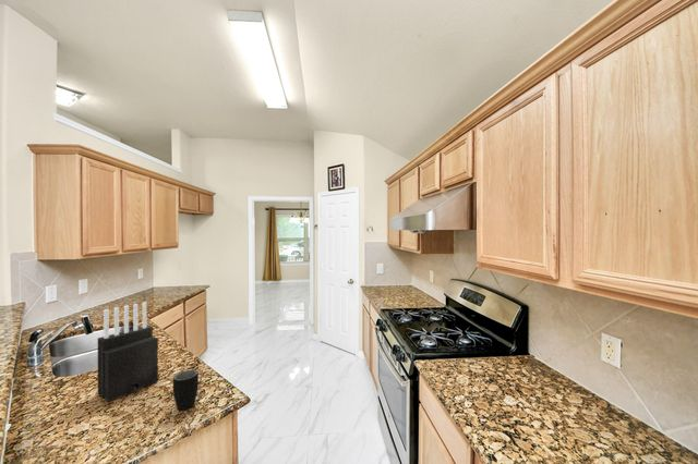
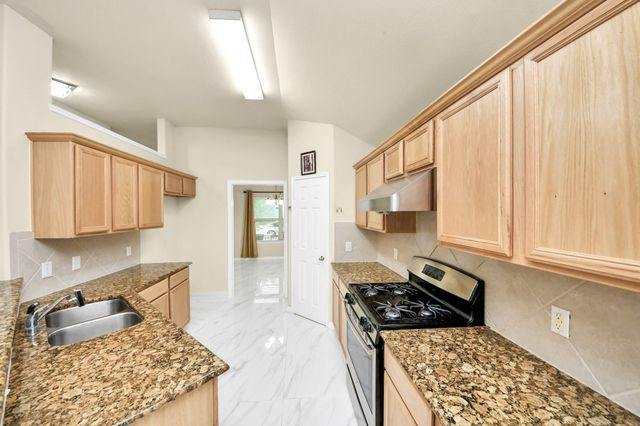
- mug (184, 388)
- knife block (130, 347)
